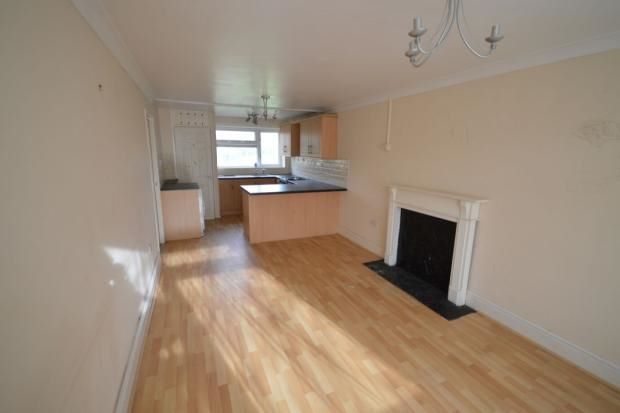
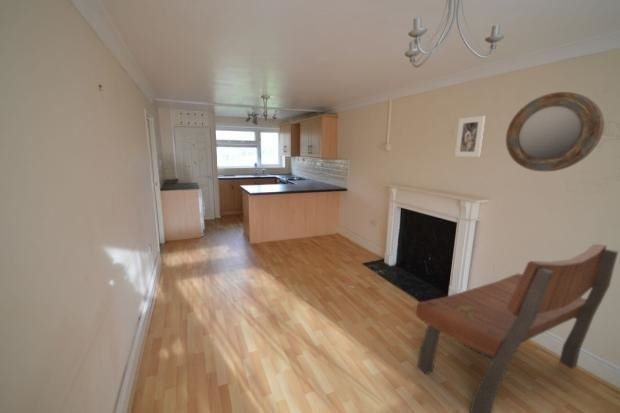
+ home mirror (548, 133)
+ bench (513, 308)
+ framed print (469, 137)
